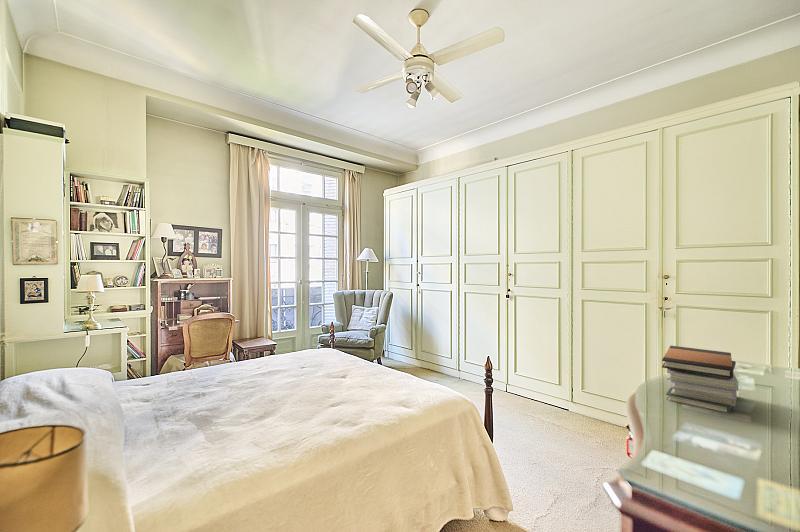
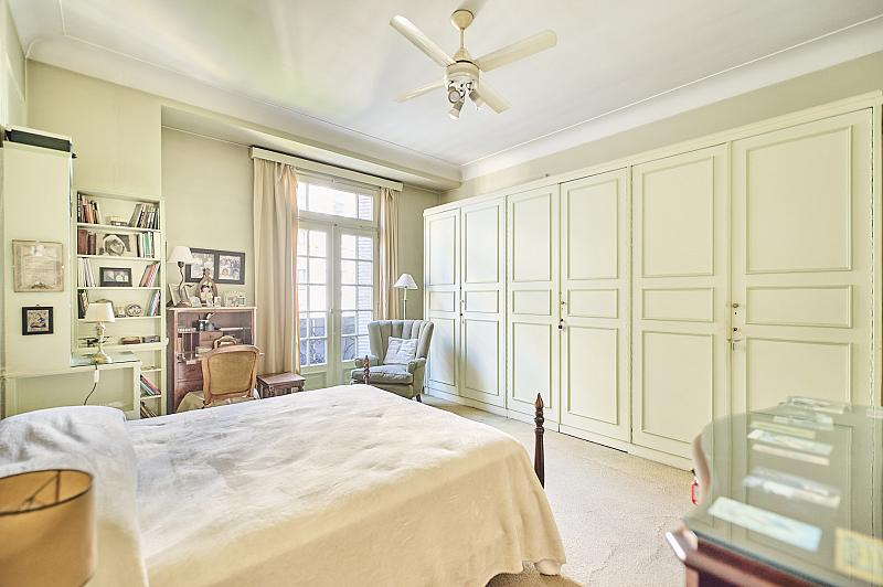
- book stack (699, 376)
